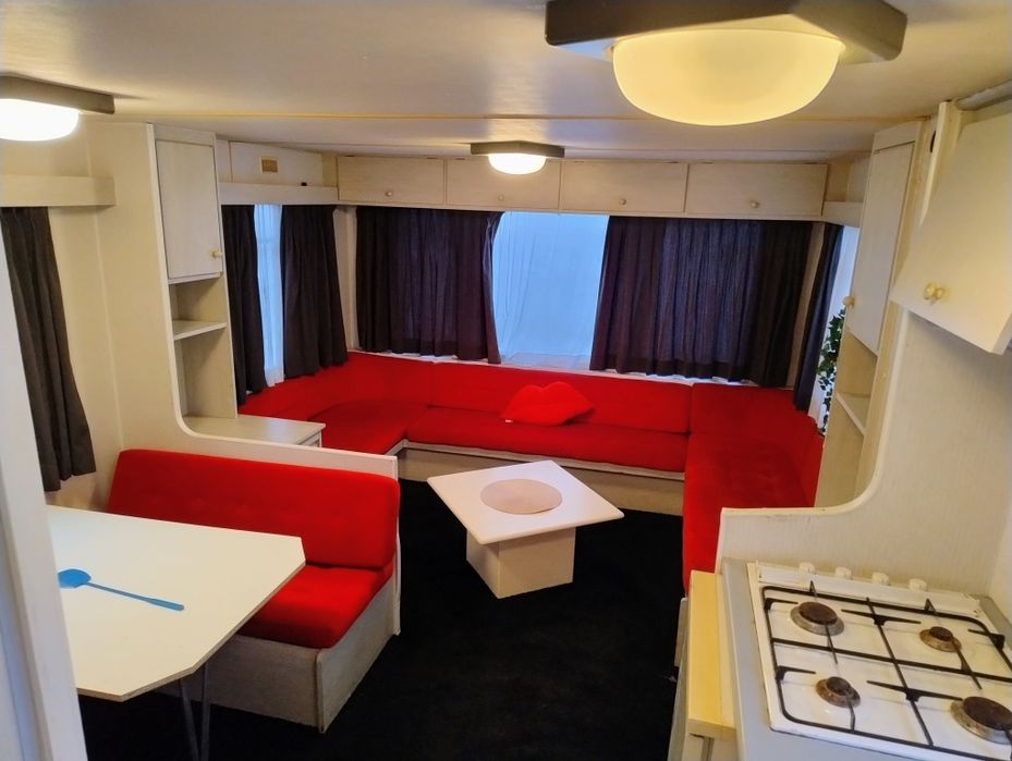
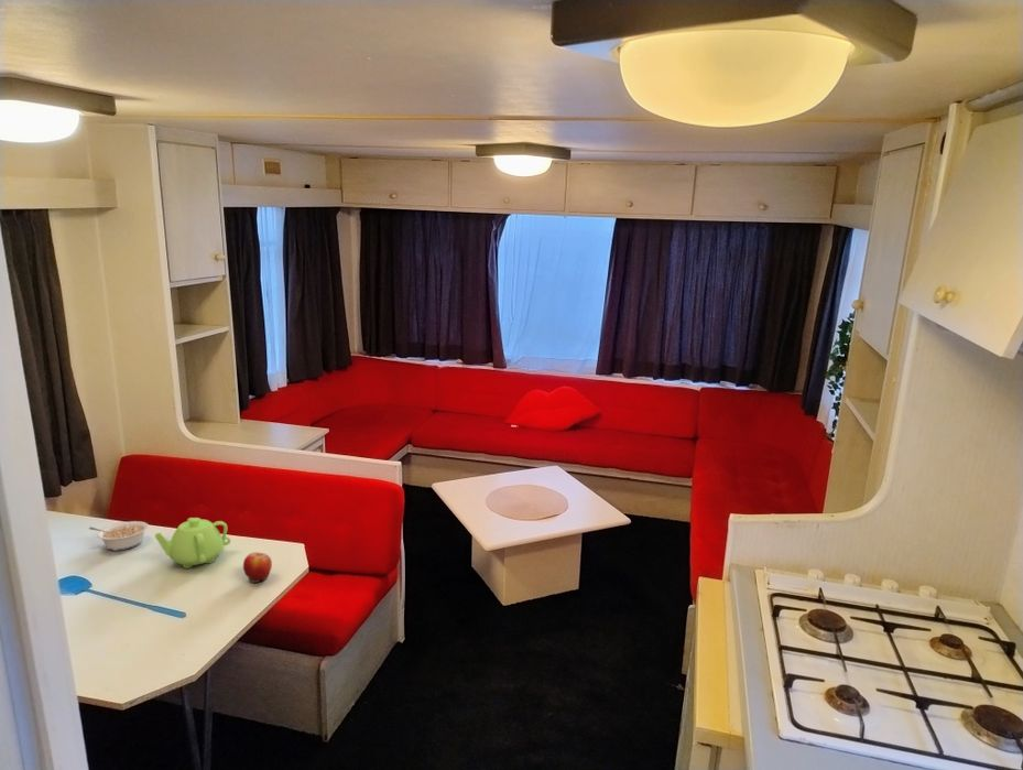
+ teapot (194, 540)
+ apple (257, 566)
+ legume (121, 535)
